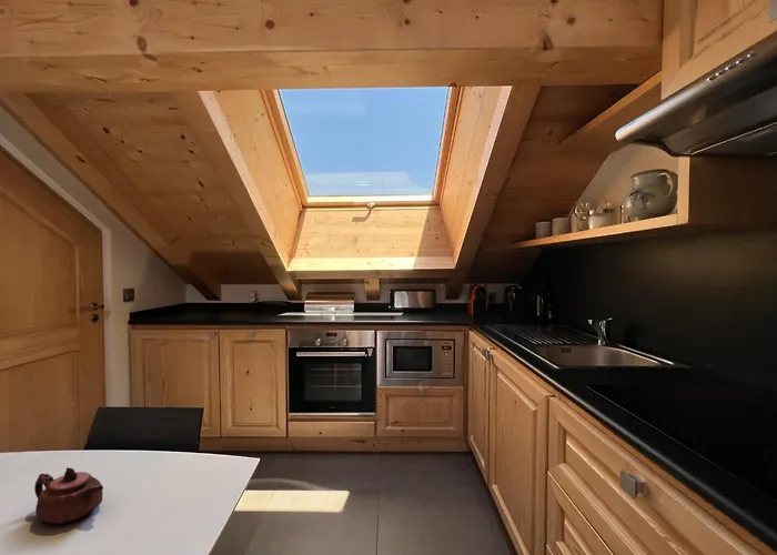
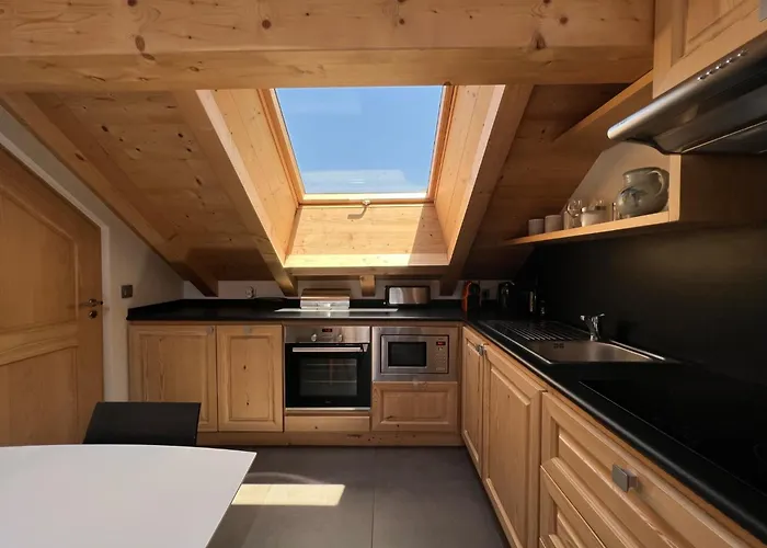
- teapot (69, 490)
